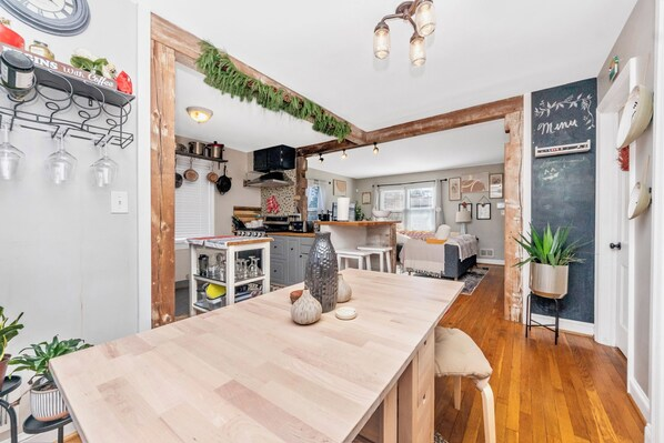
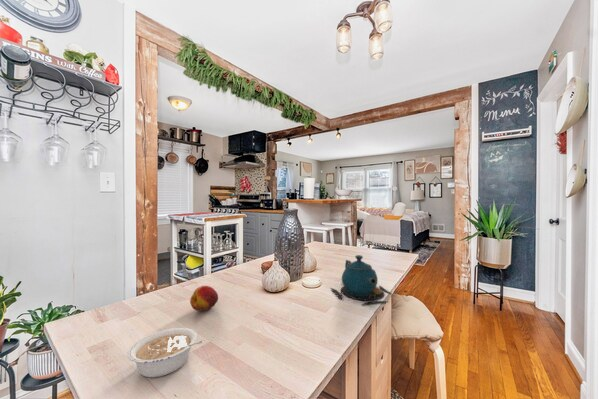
+ teapot (360, 273)
+ fruit (204, 297)
+ legume (167, 350)
